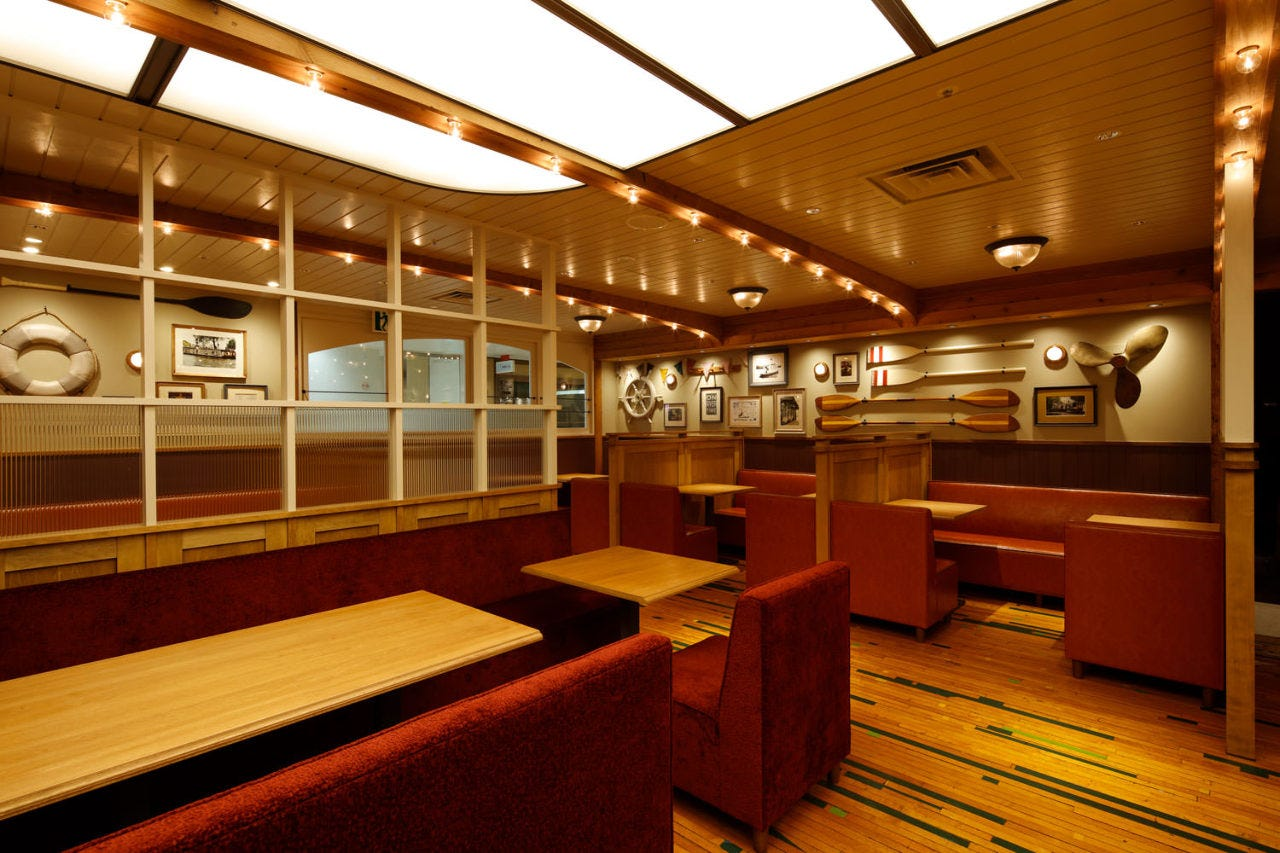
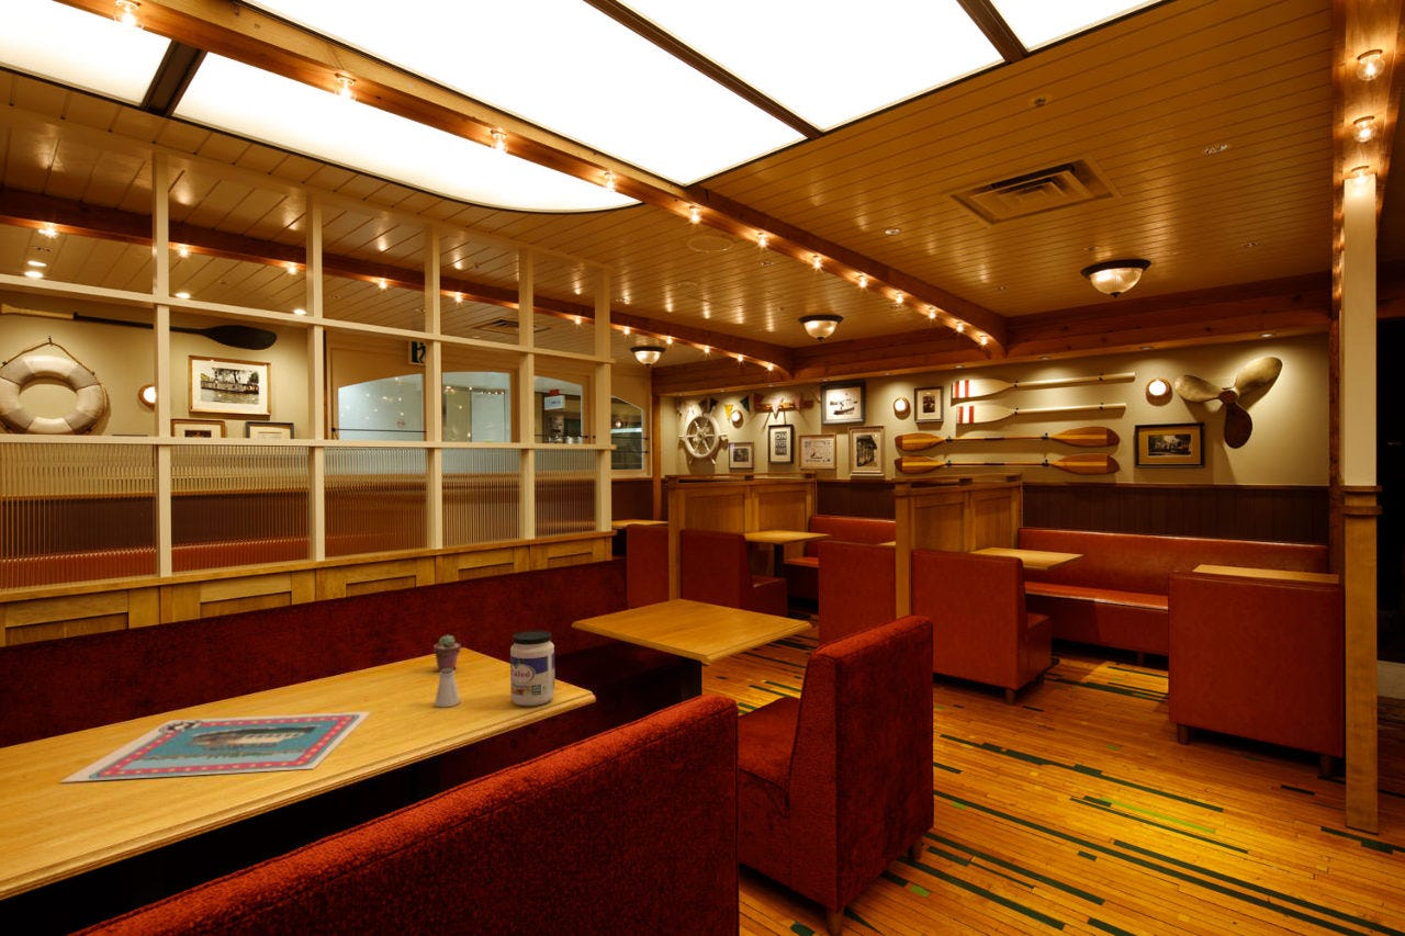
+ postcard (235, 742)
+ jar (532, 667)
+ potted succulent (447, 652)
+ saltshaker (447, 686)
